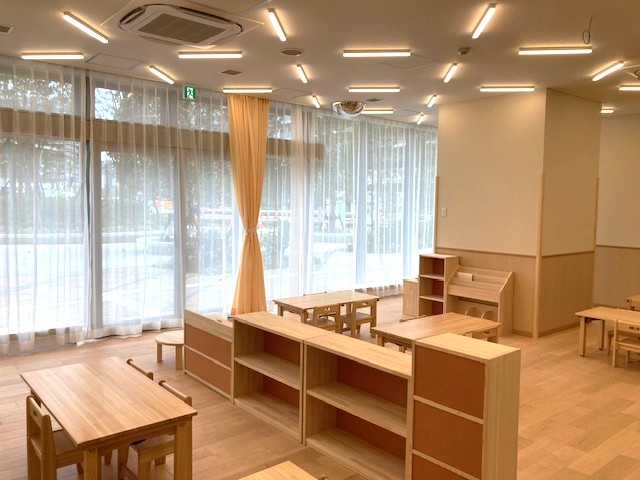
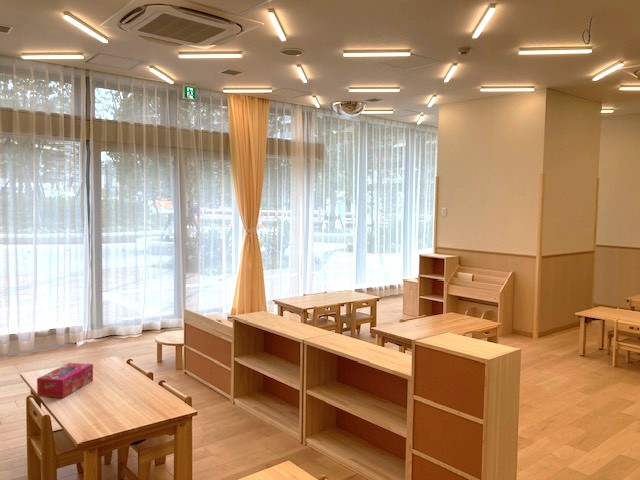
+ tissue box (66, 379)
